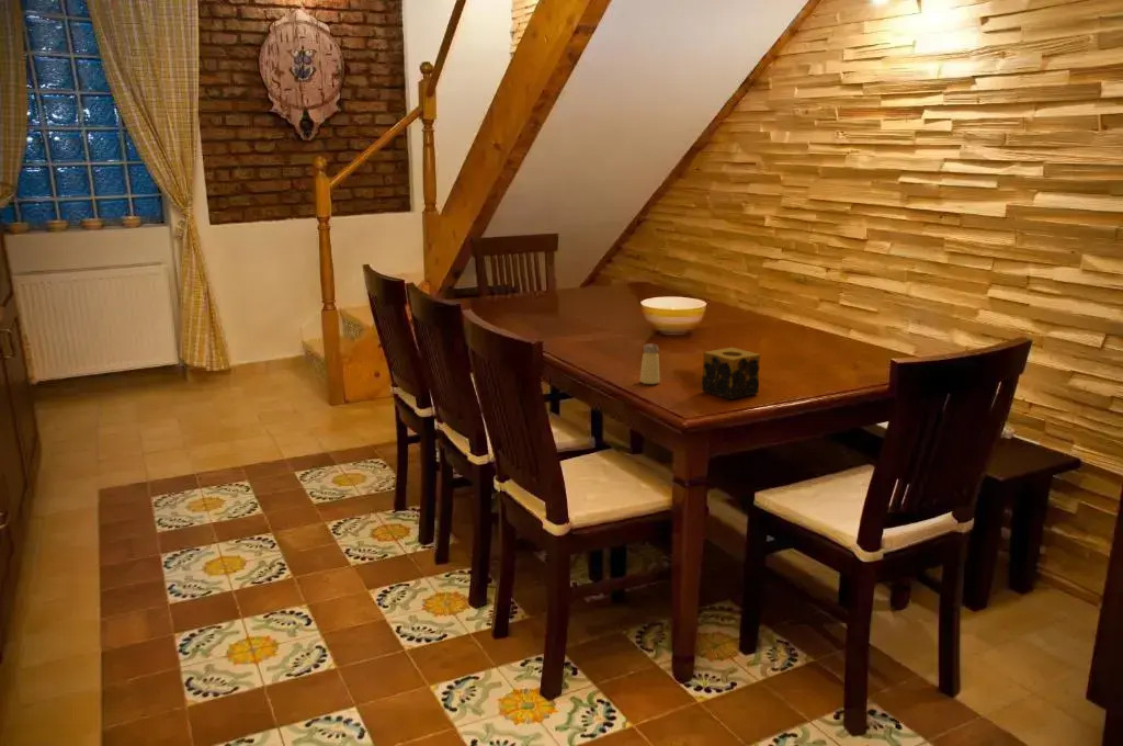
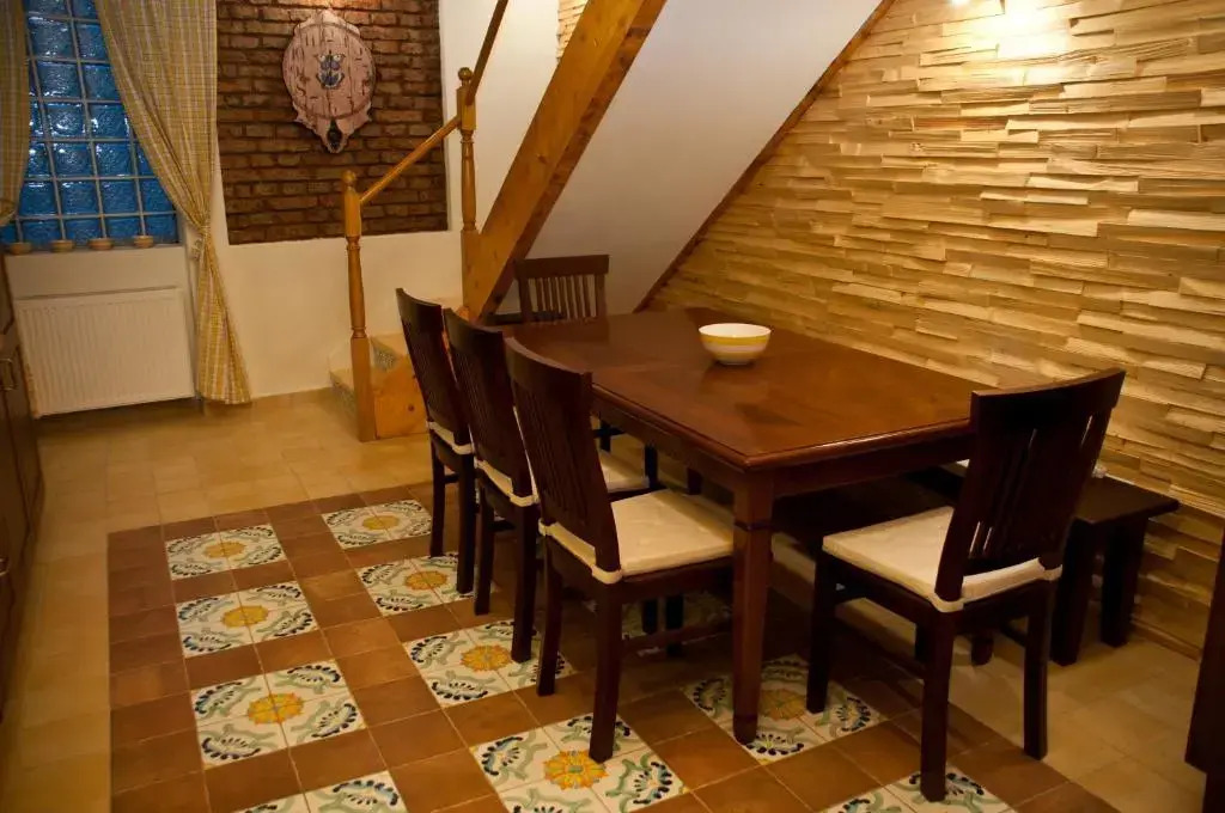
- candle (730, 372)
- saltshaker (650, 363)
